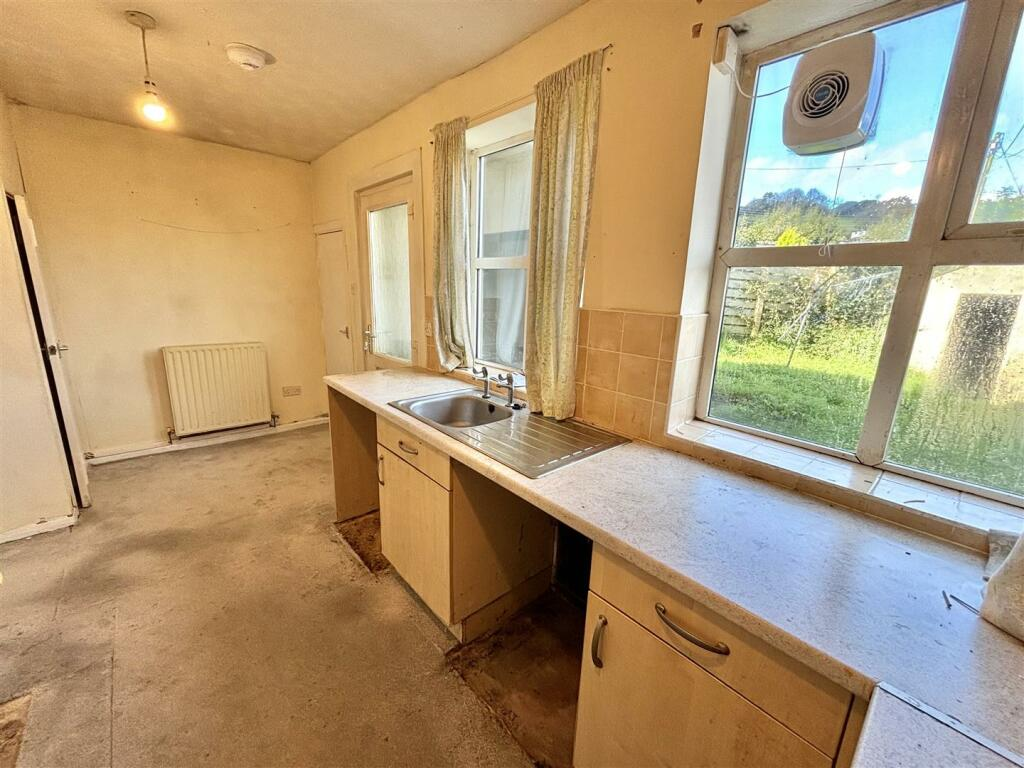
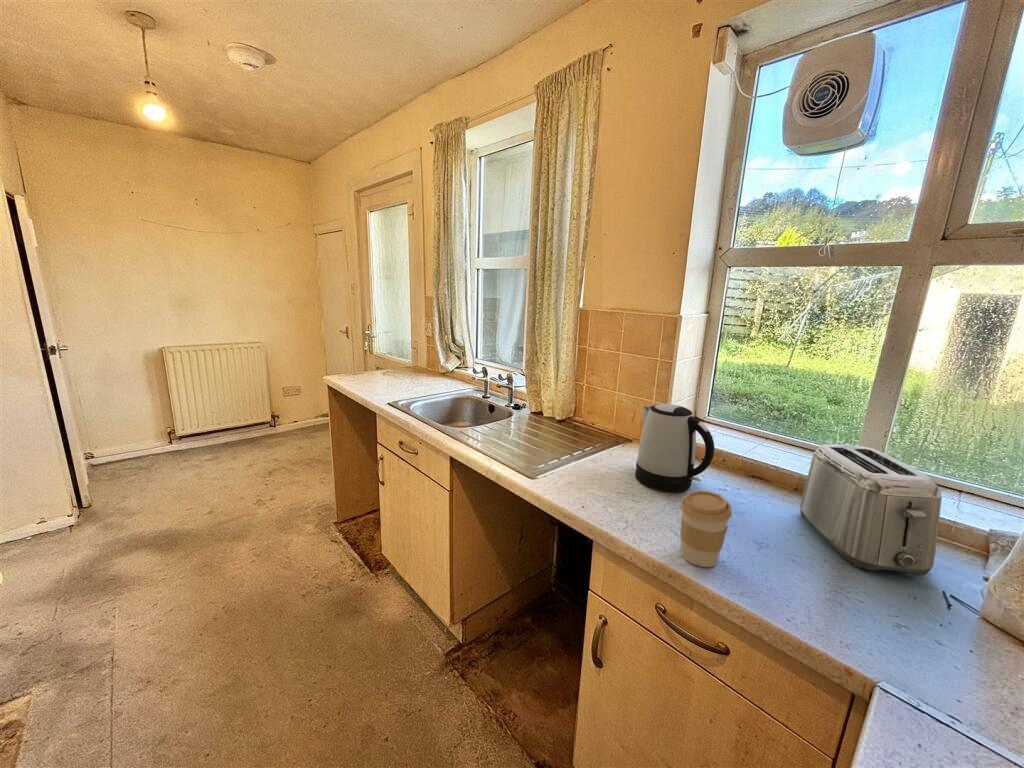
+ toaster (861, 499)
+ kettle (674, 446)
+ coffee cup (702, 527)
